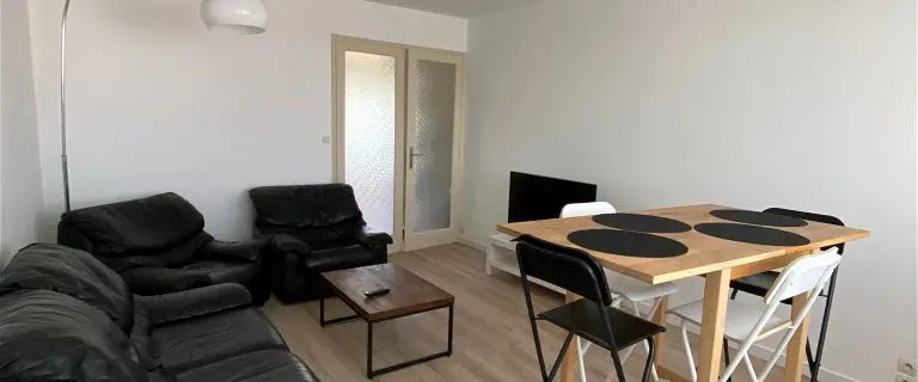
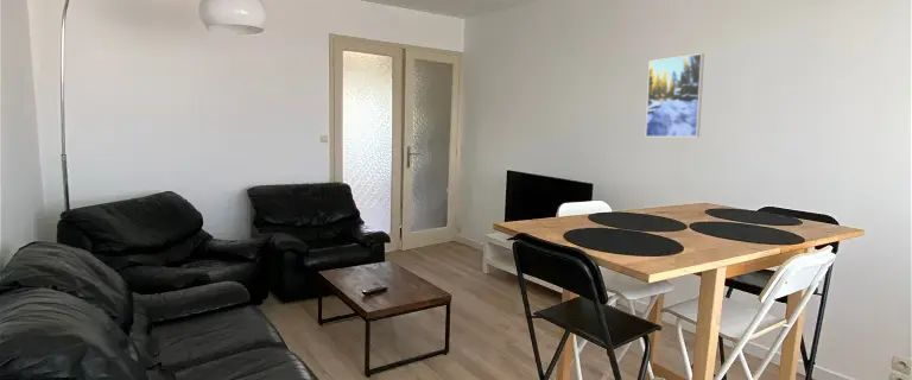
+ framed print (673, 97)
